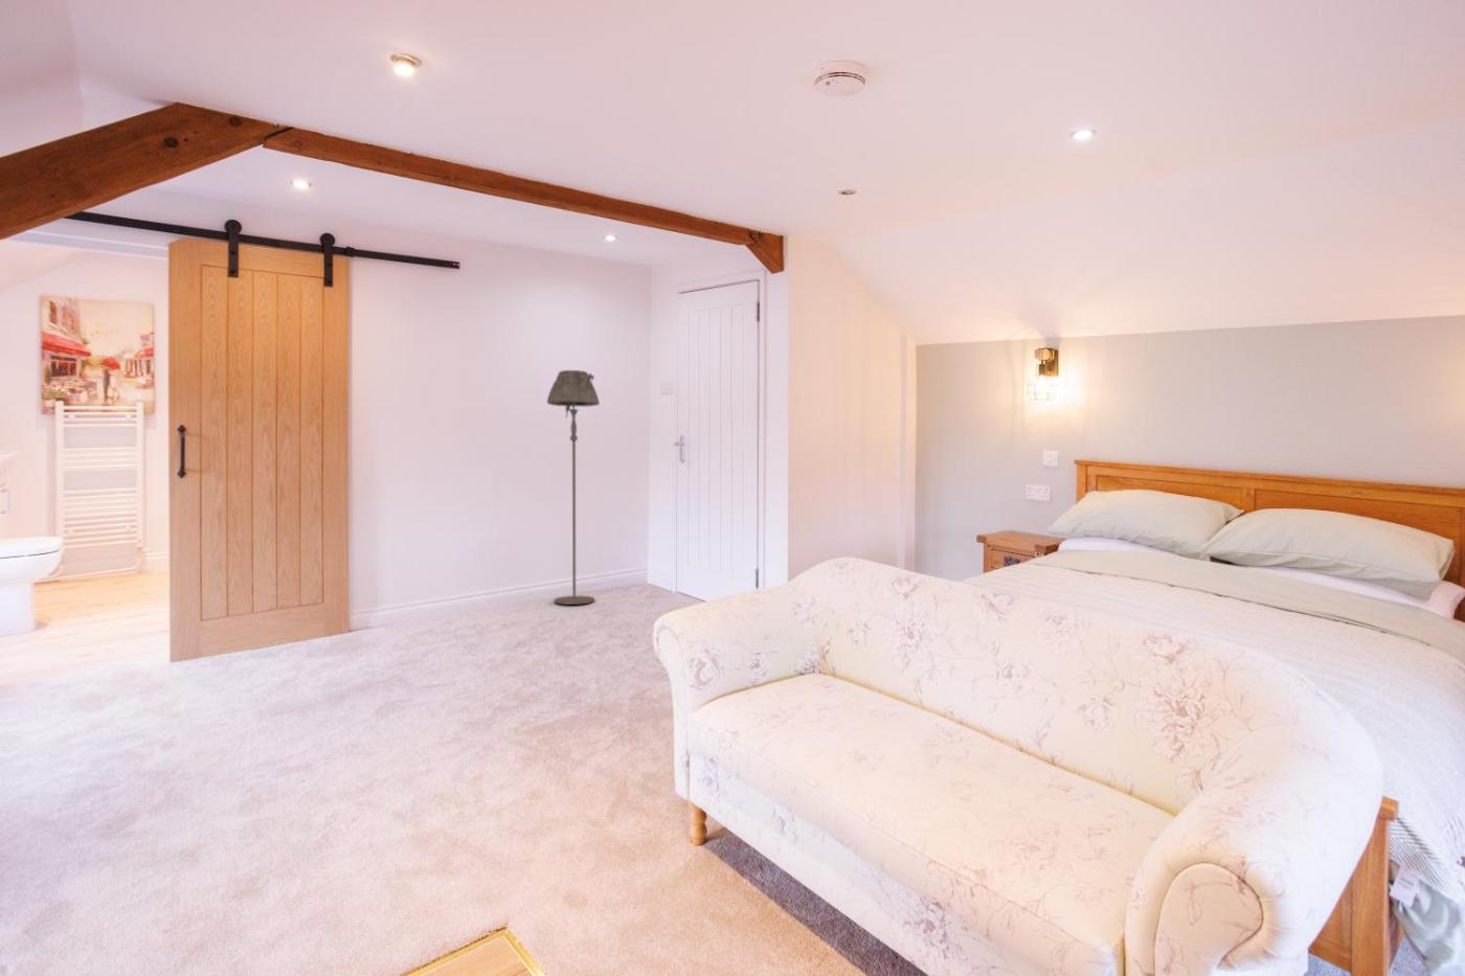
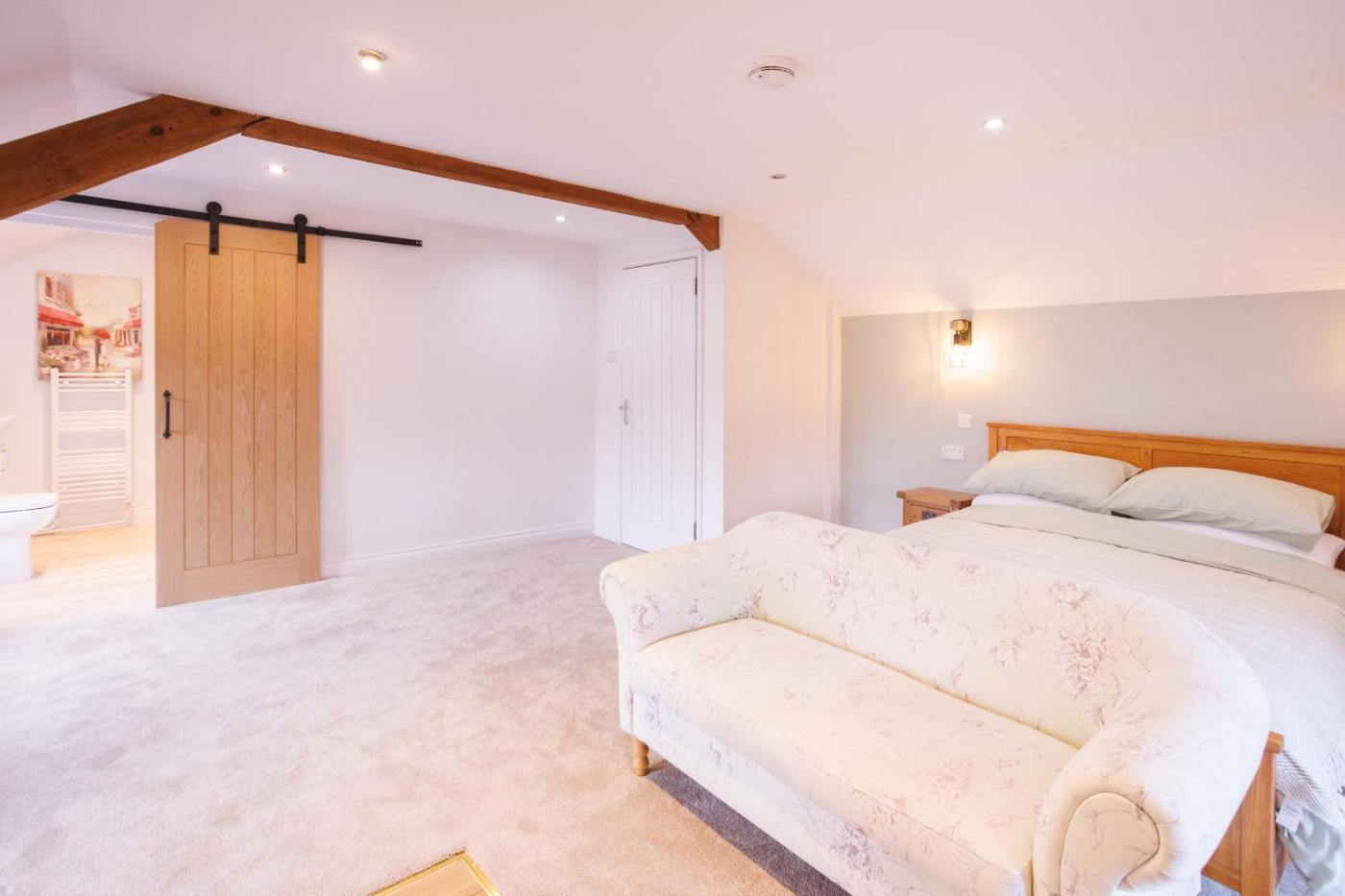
- floor lamp (573, 487)
